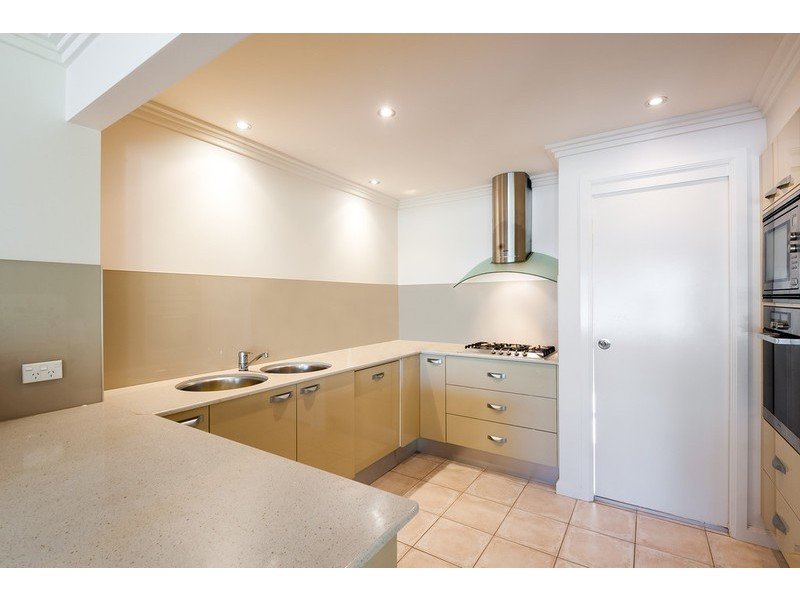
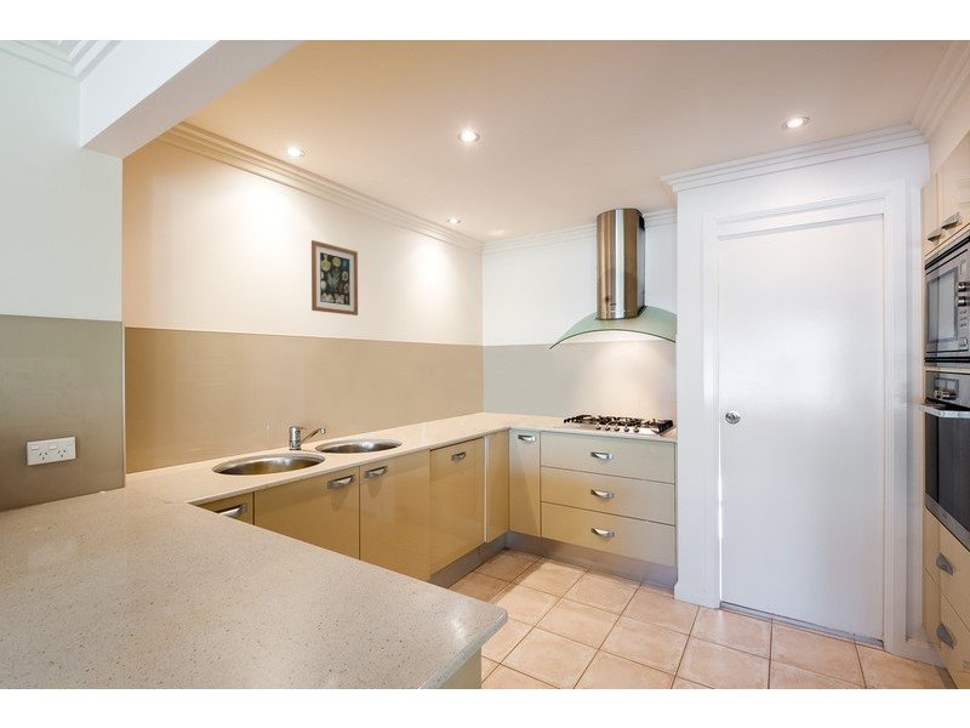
+ wall art (335, 279)
